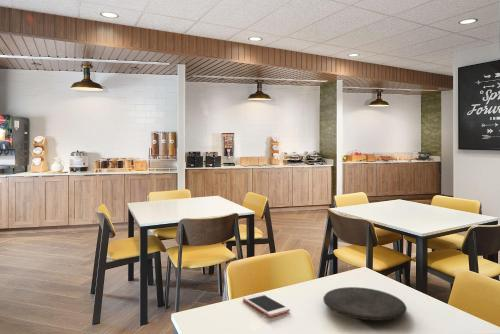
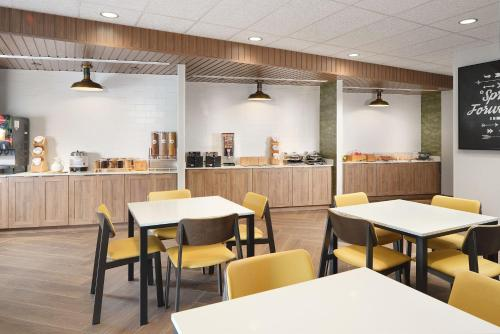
- cell phone (265, 303)
- plate (363, 304)
